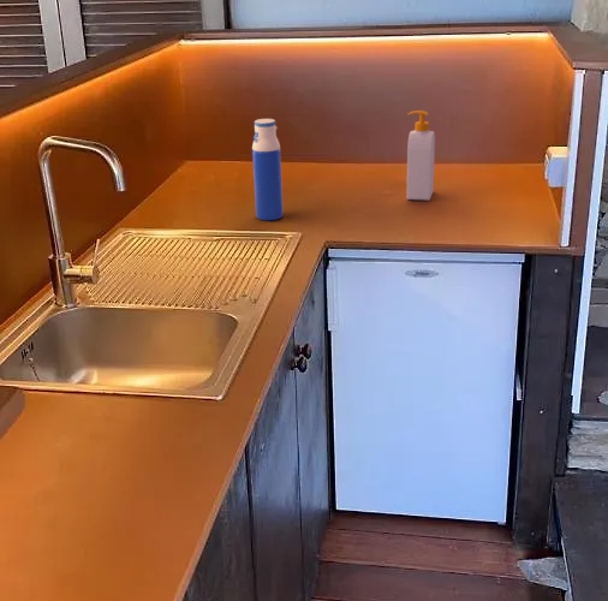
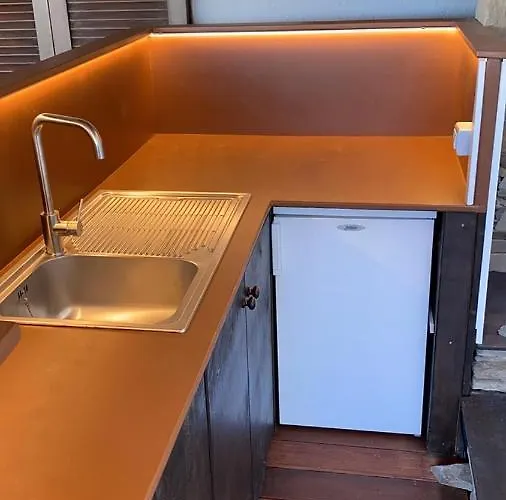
- water bottle (267, 169)
- soap bottle (419, 154)
